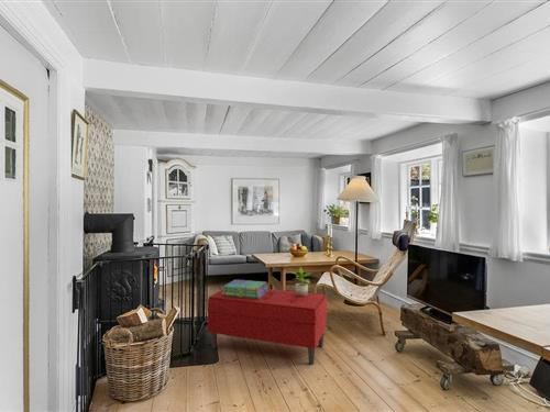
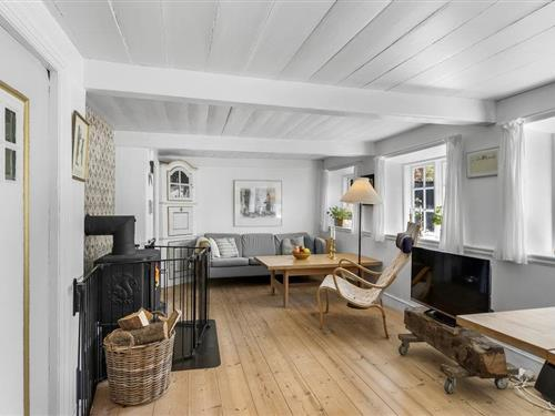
- bench (267, 321)
- potted plant (301, 281)
- stack of books (245, 288)
